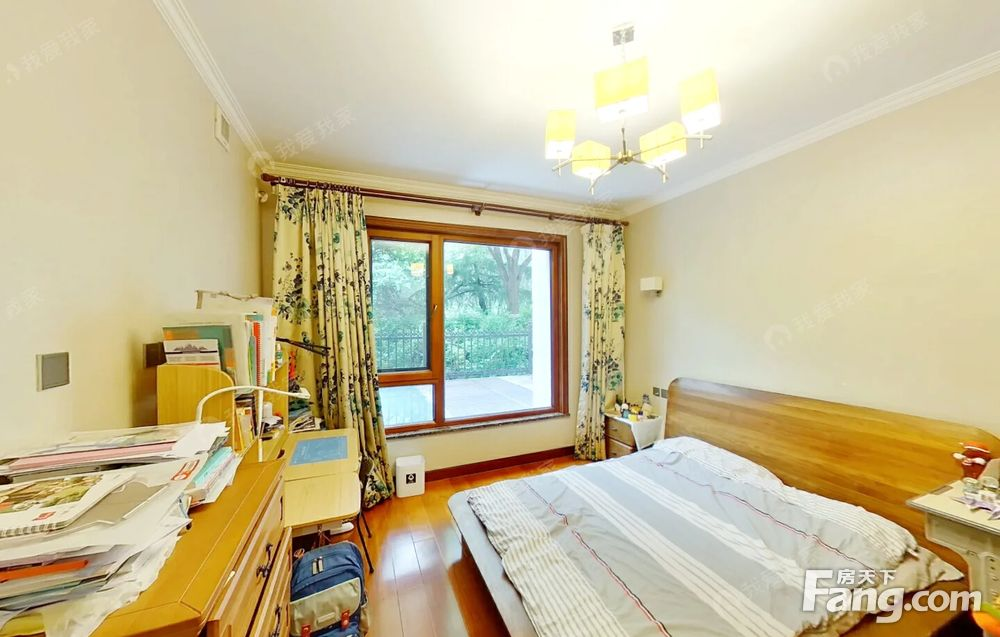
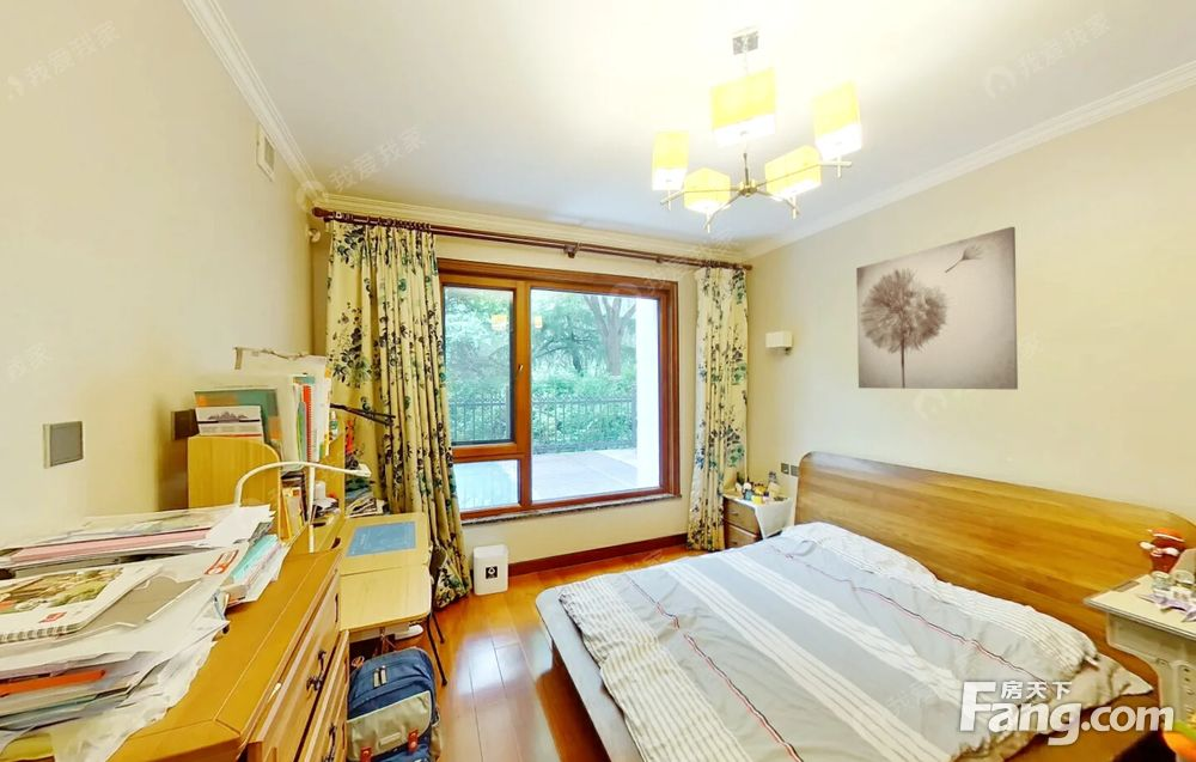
+ wall art (925, 319)
